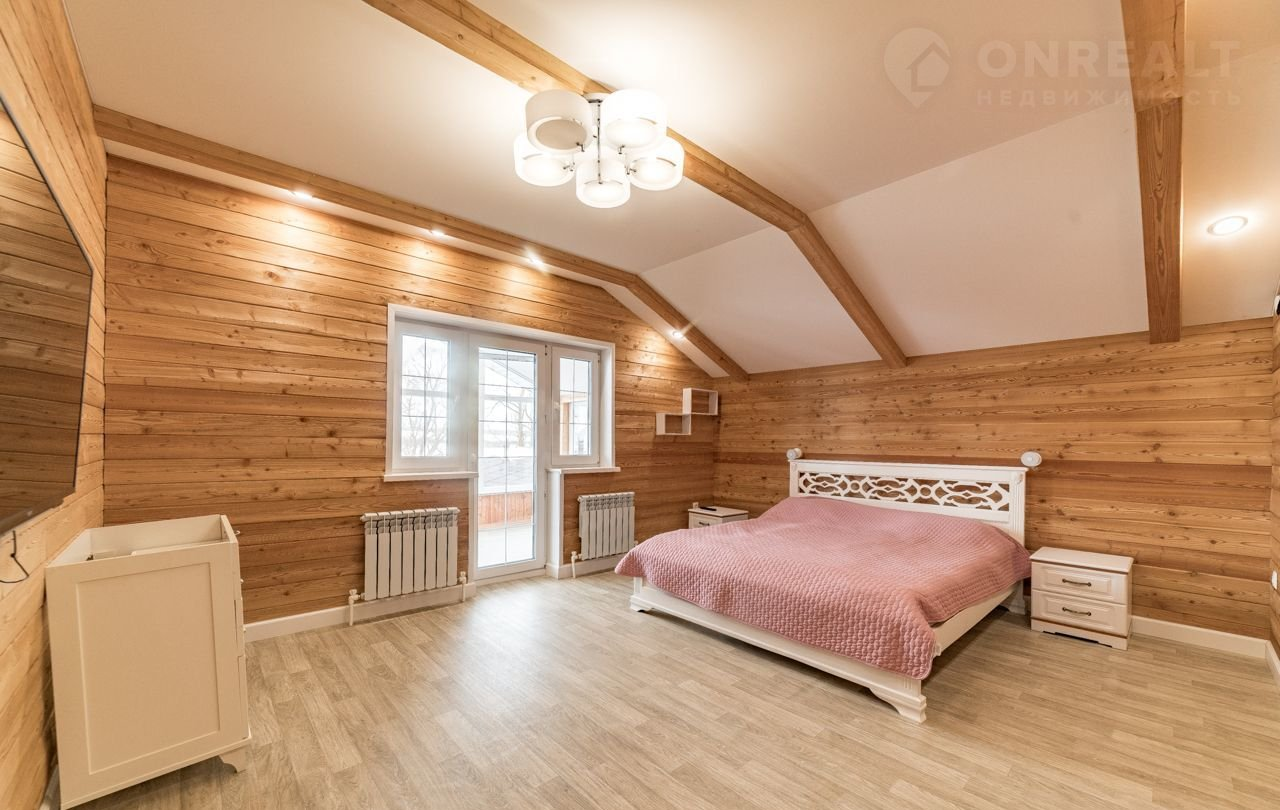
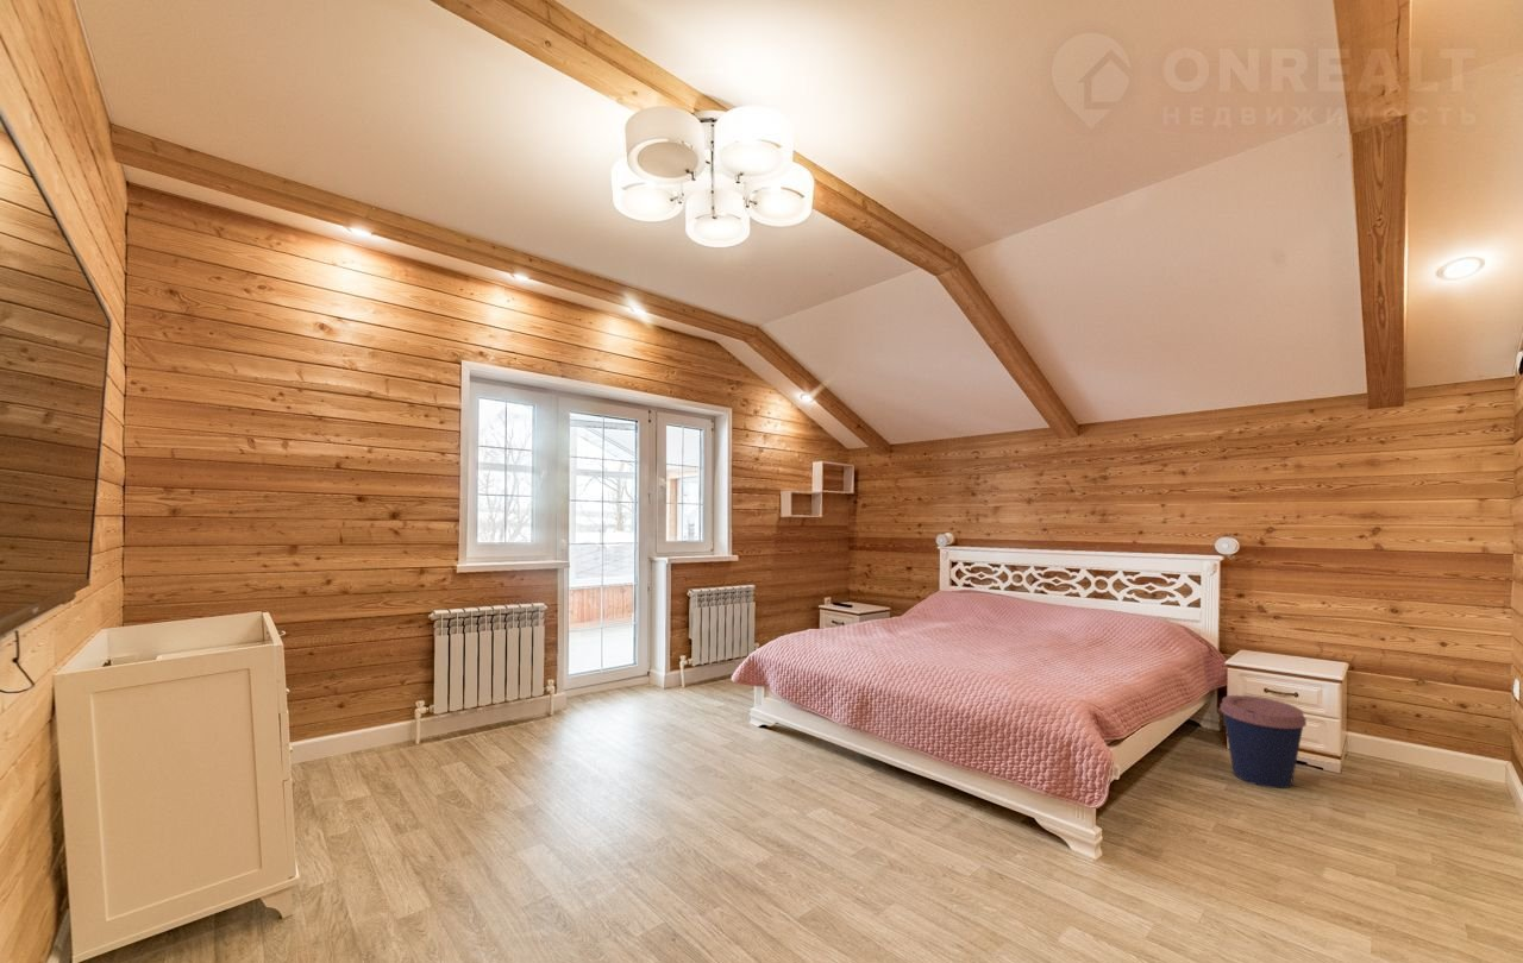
+ coffee cup (1261, 742)
